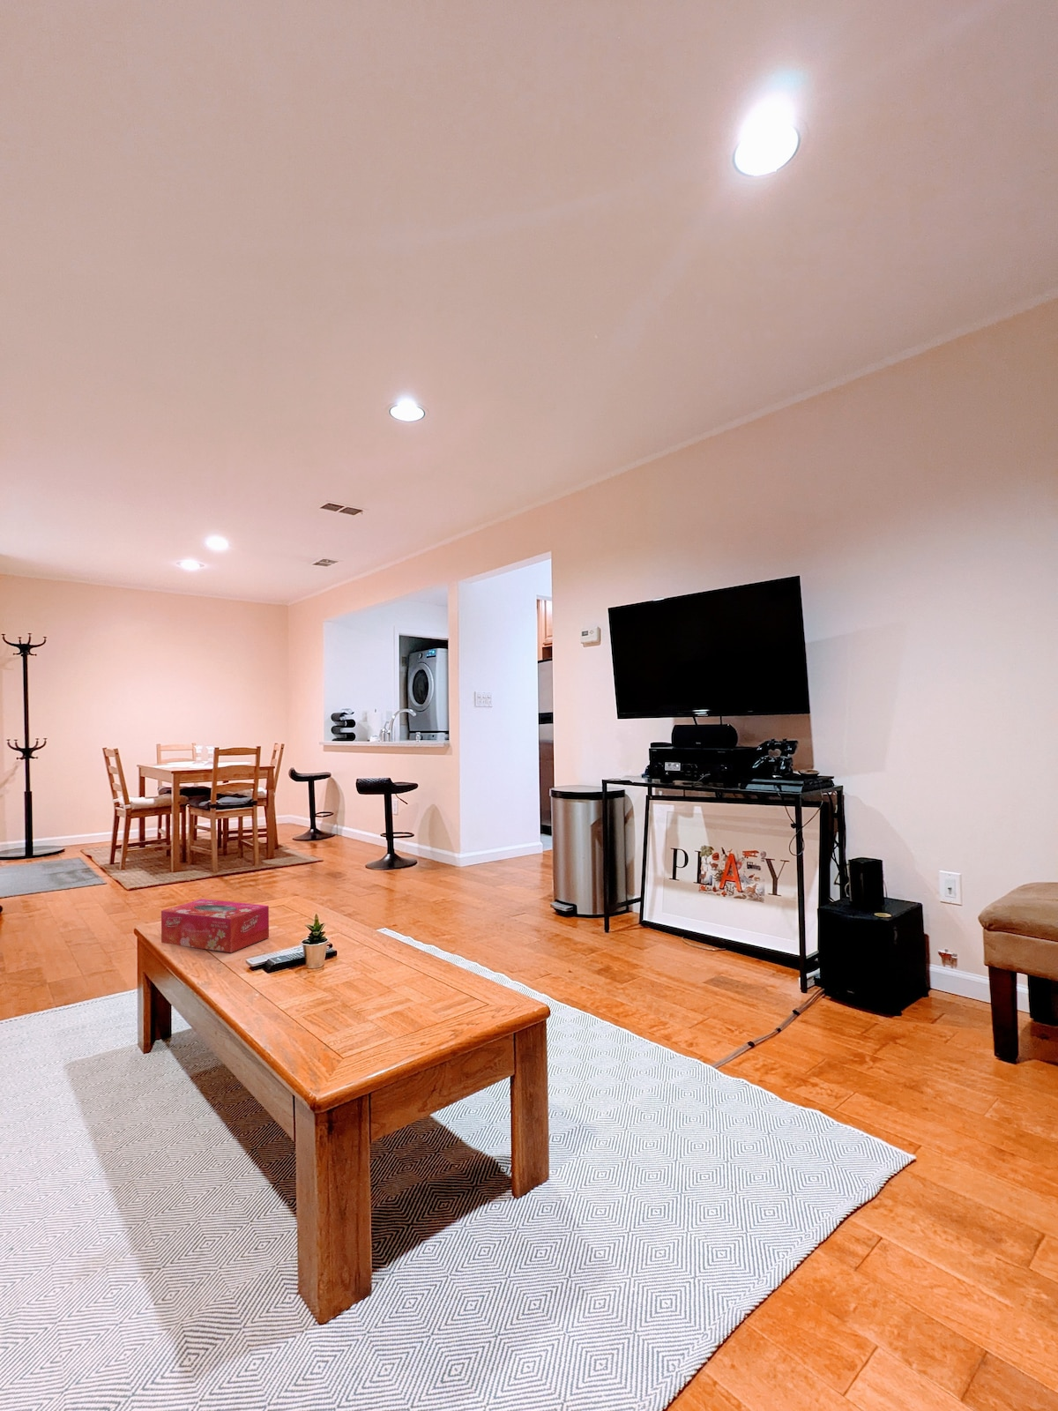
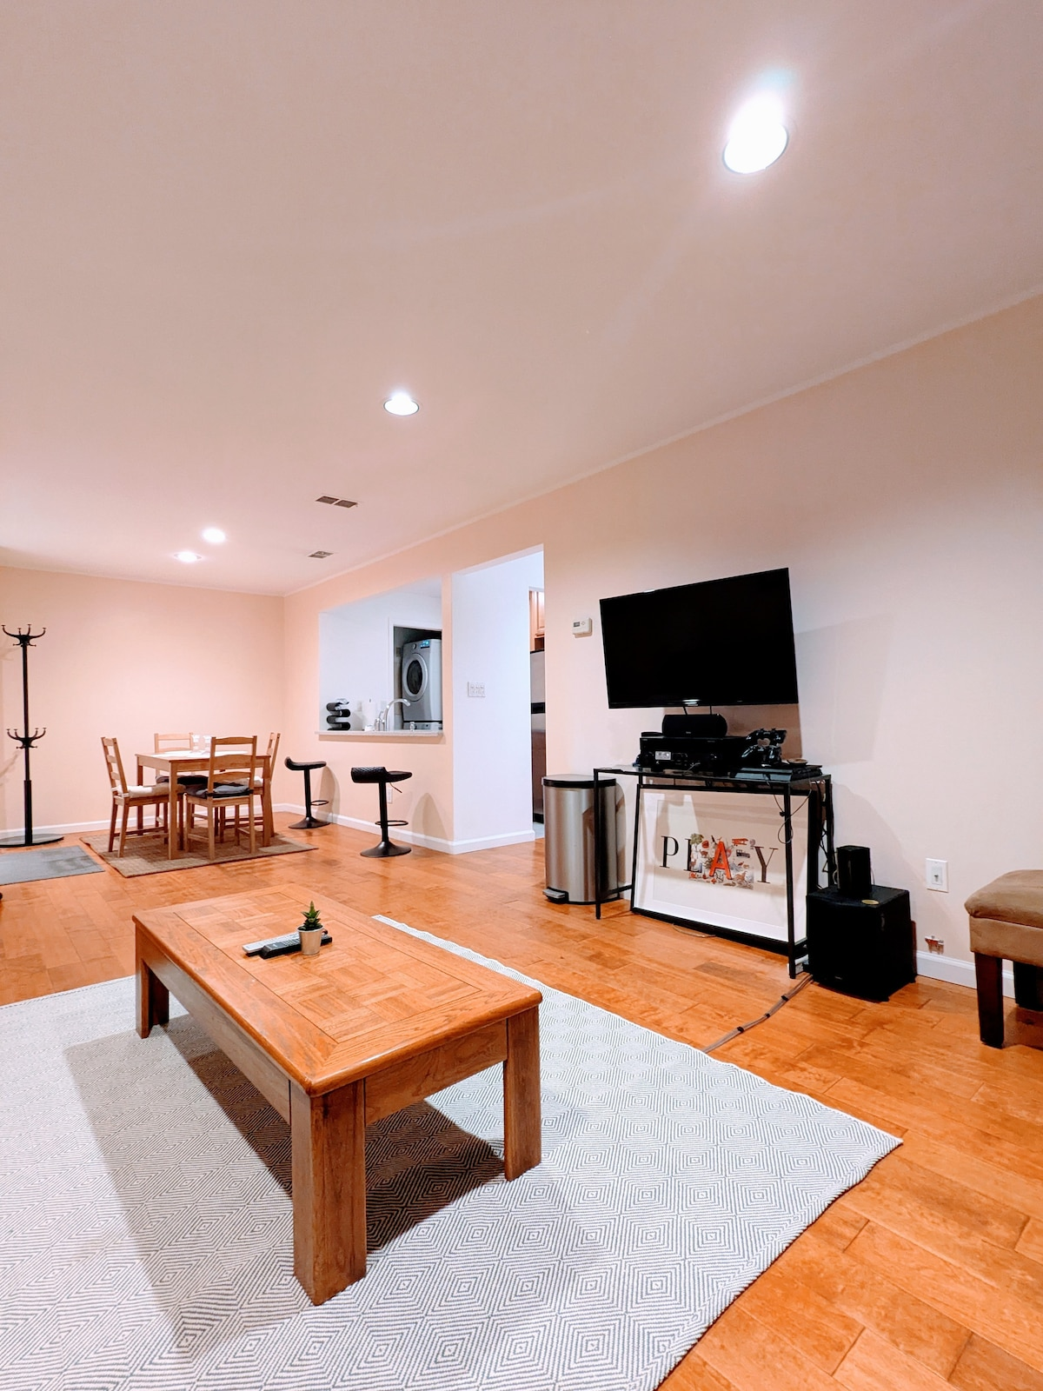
- tissue box (216, 923)
